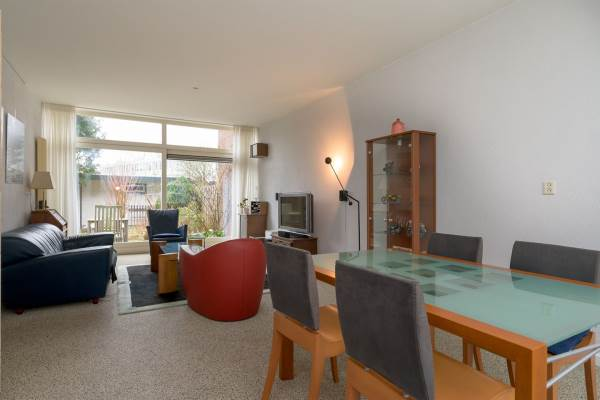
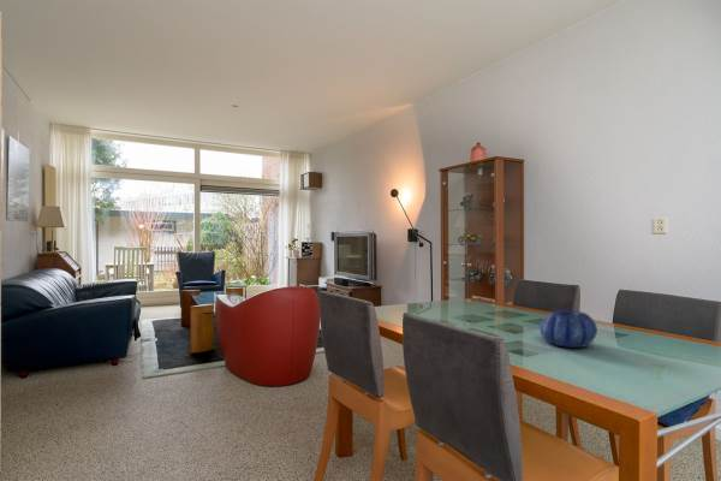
+ decorative bowl (567, 327)
